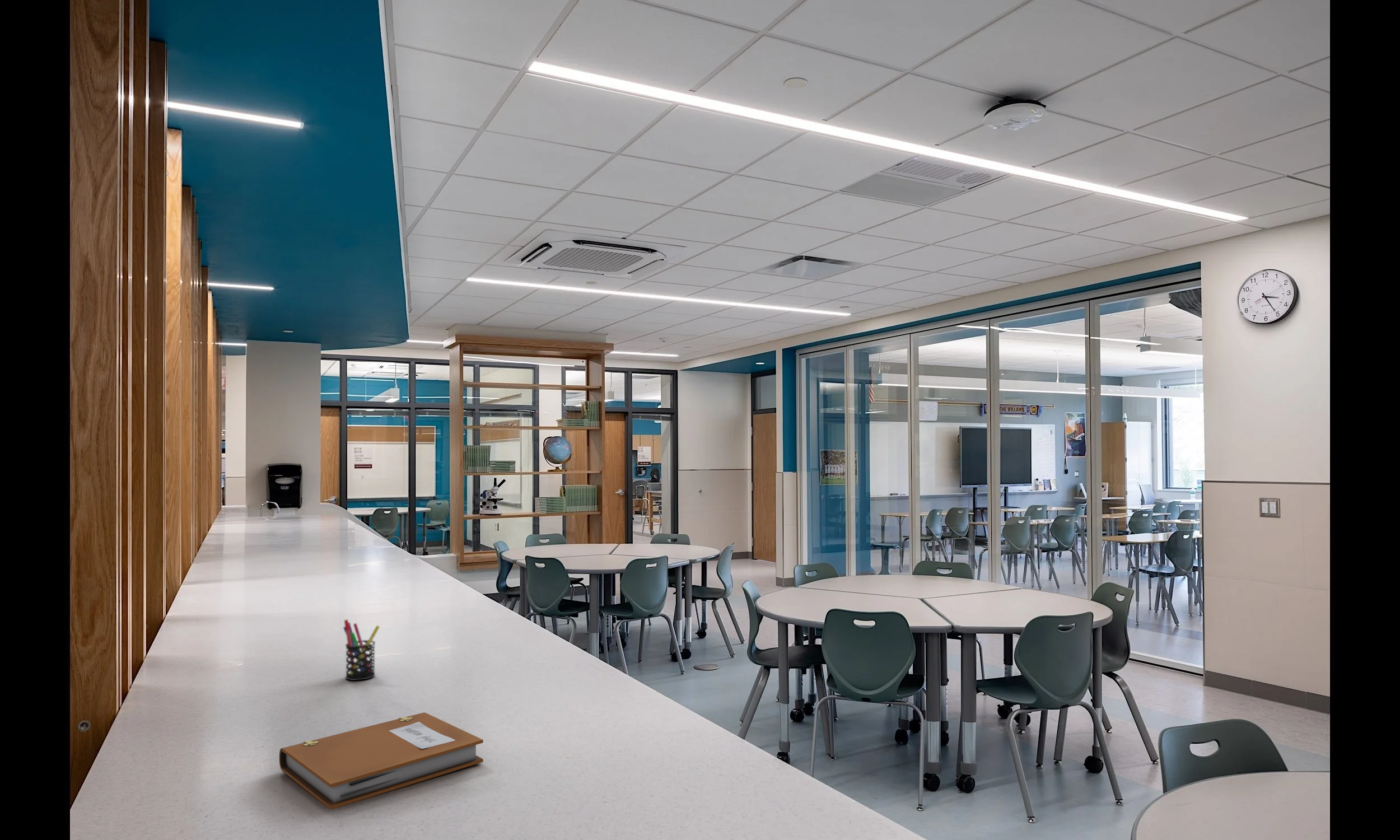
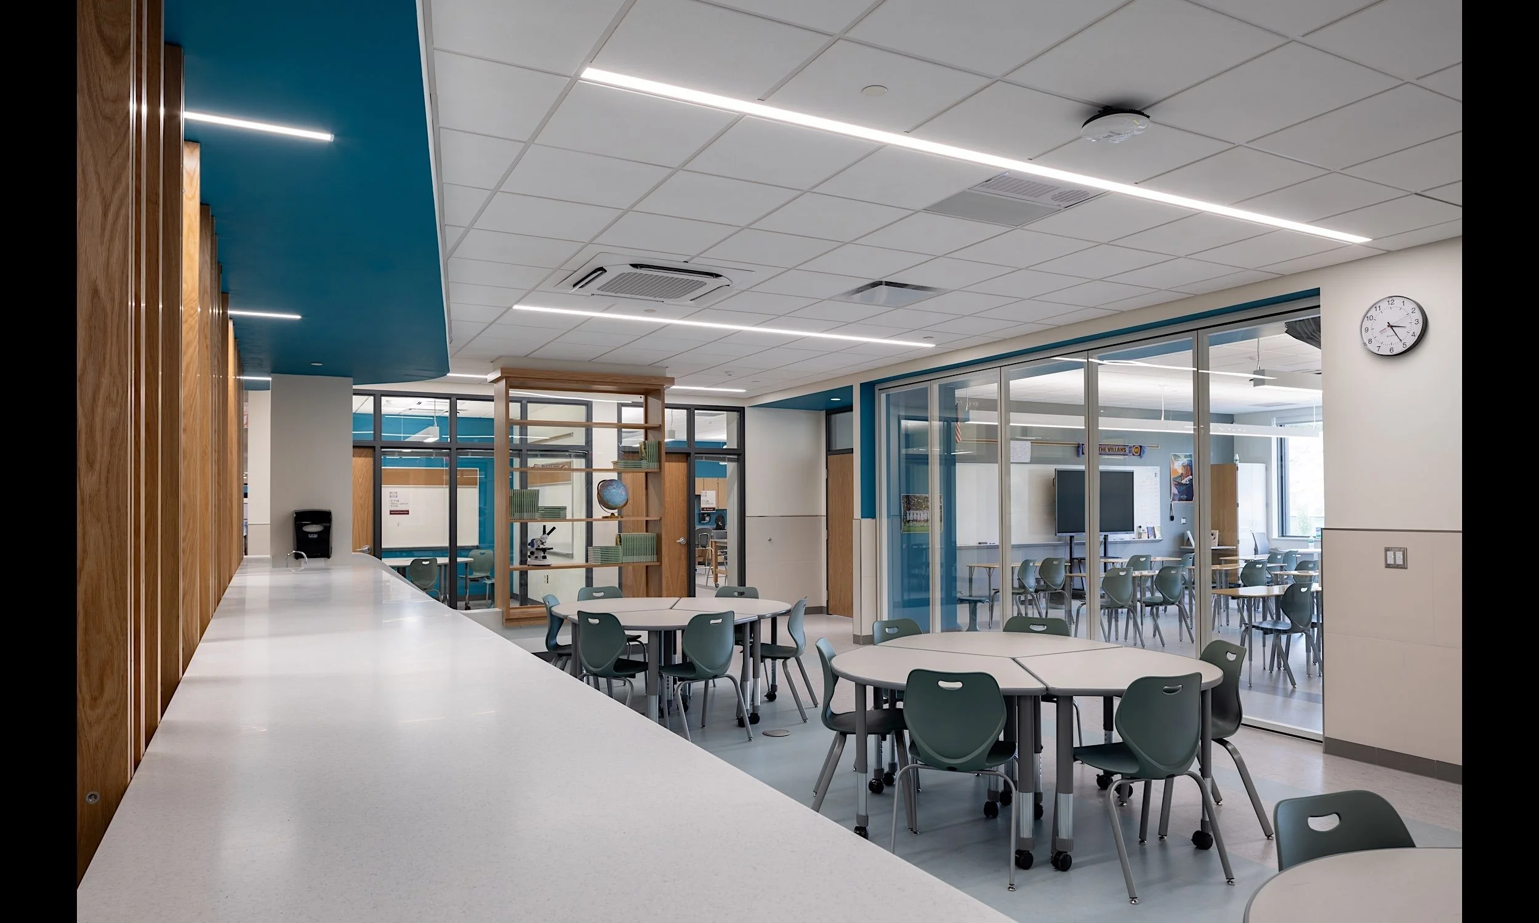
- pen holder (357, 648)
- notebook (385, 753)
